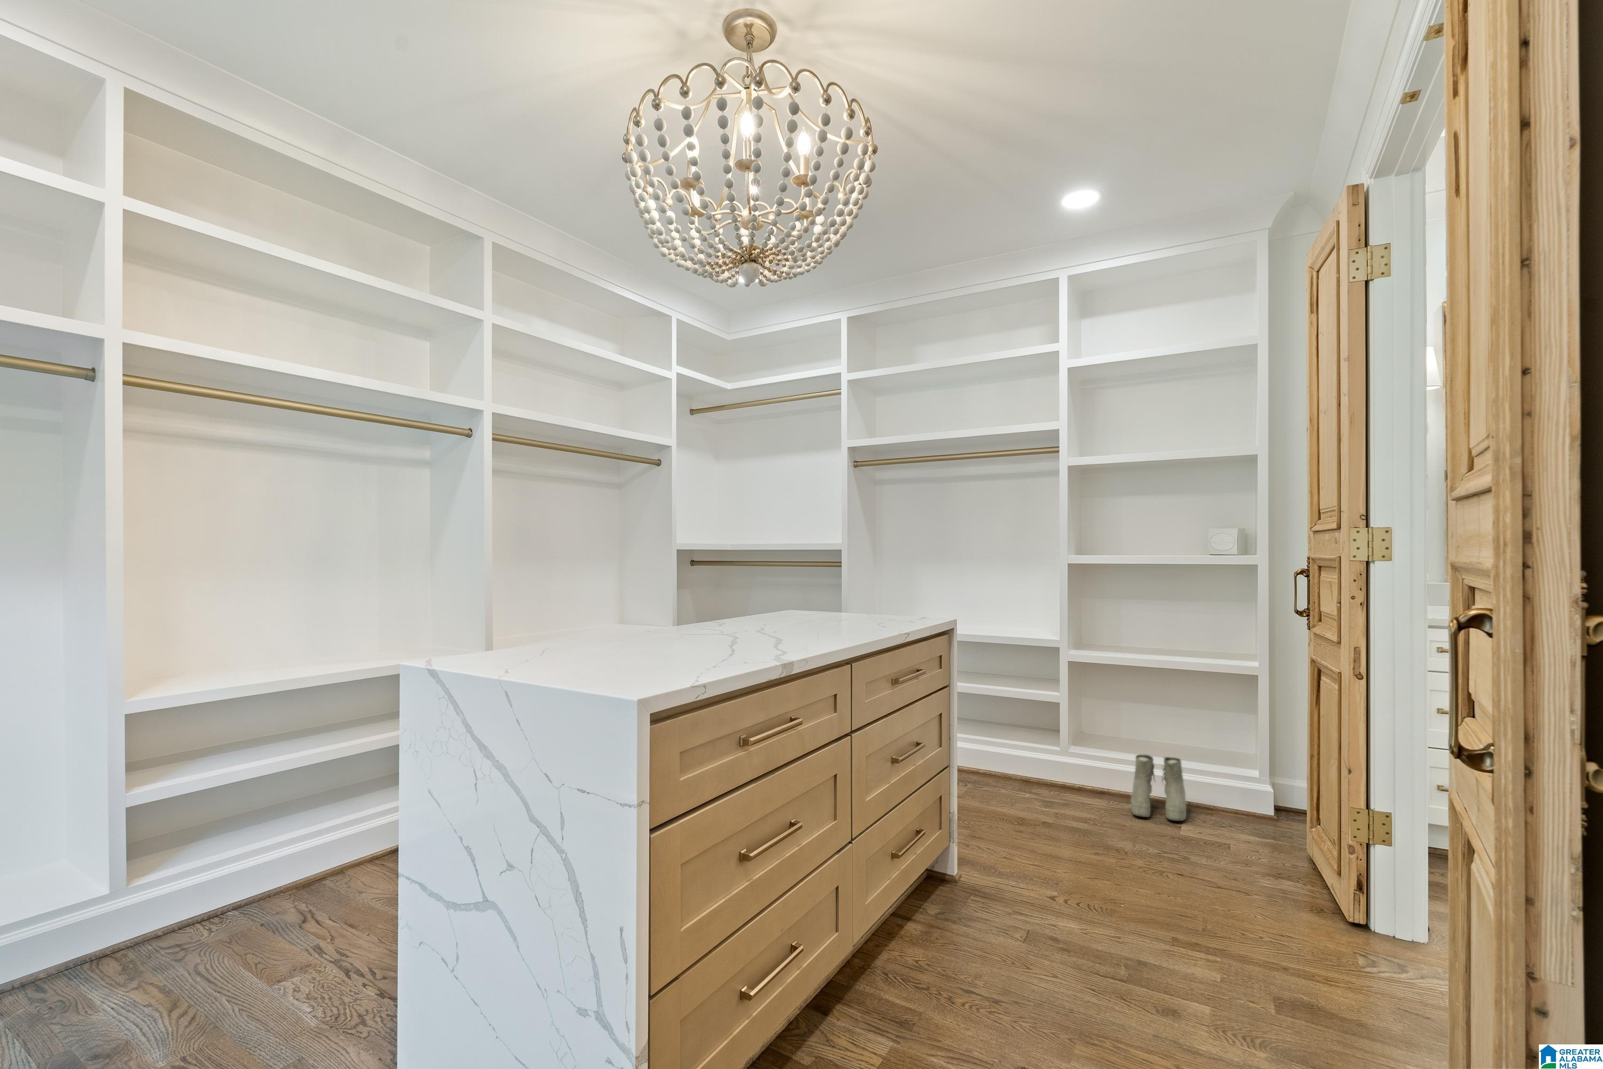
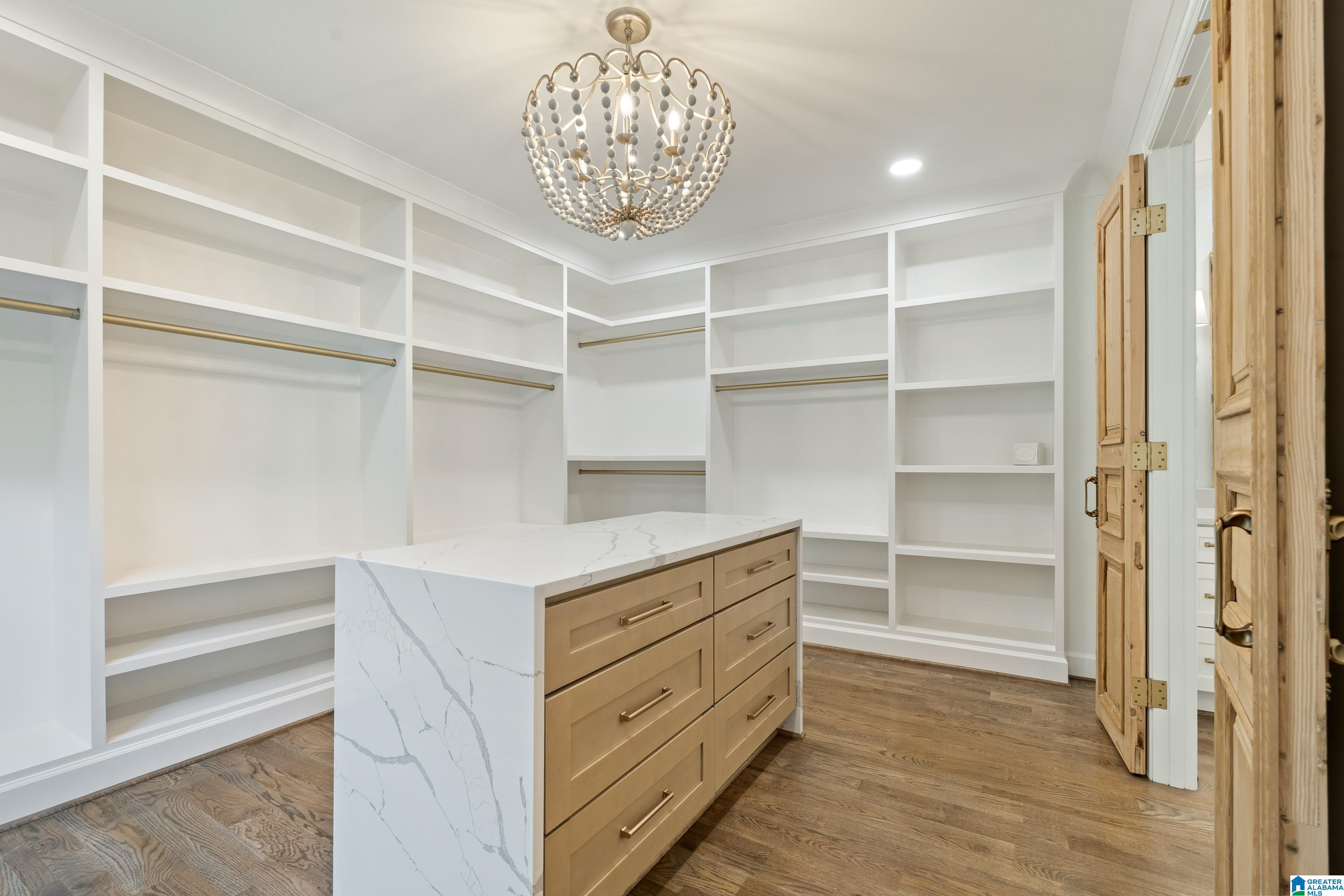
- boots (1156, 783)
